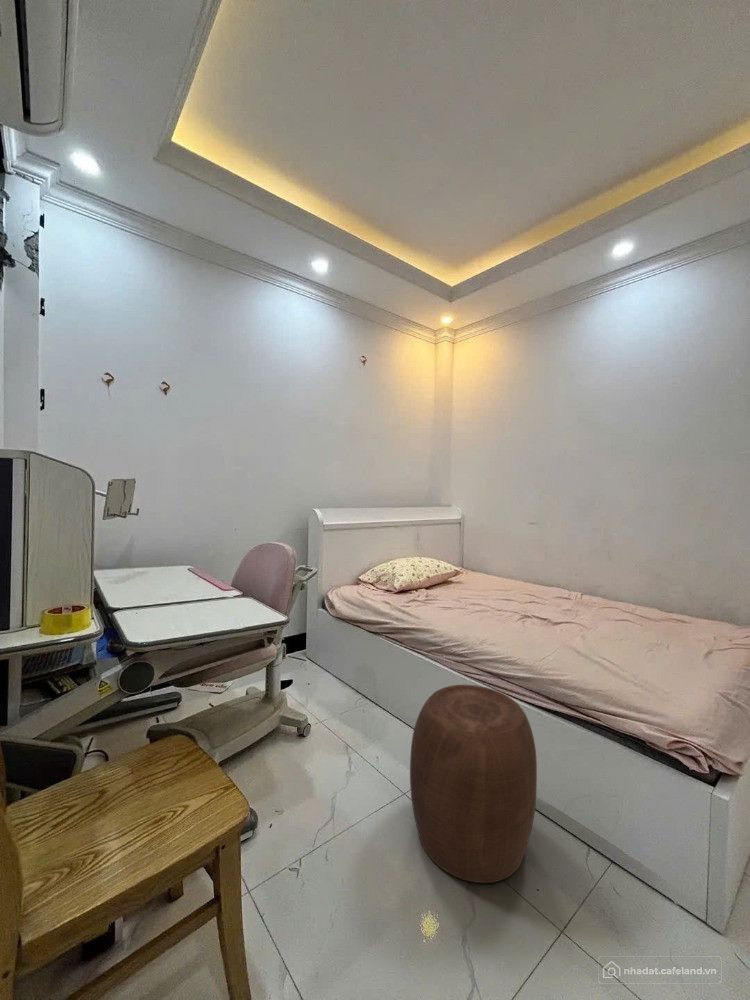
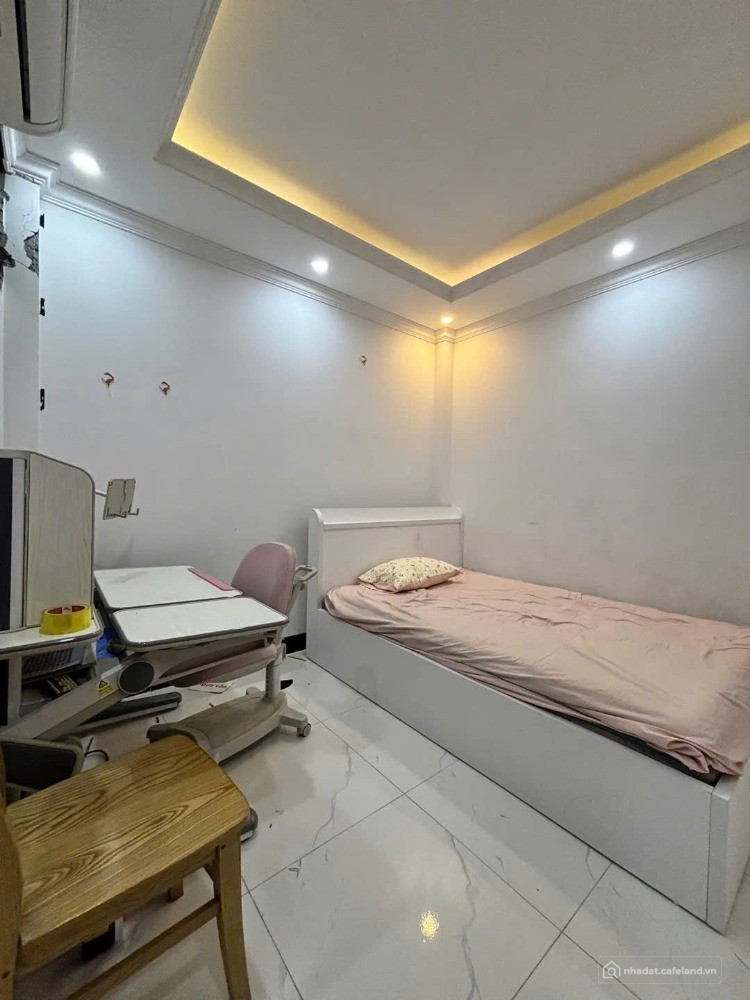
- stool (471, 768)
